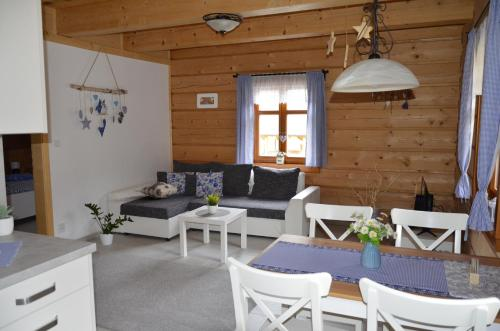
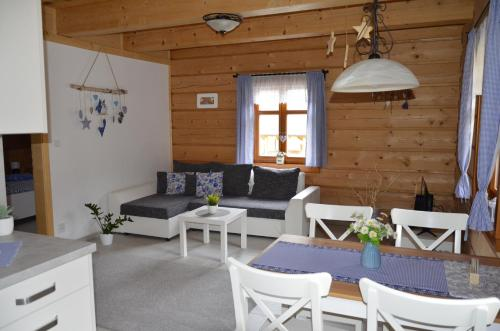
- decorative pillow (158, 190)
